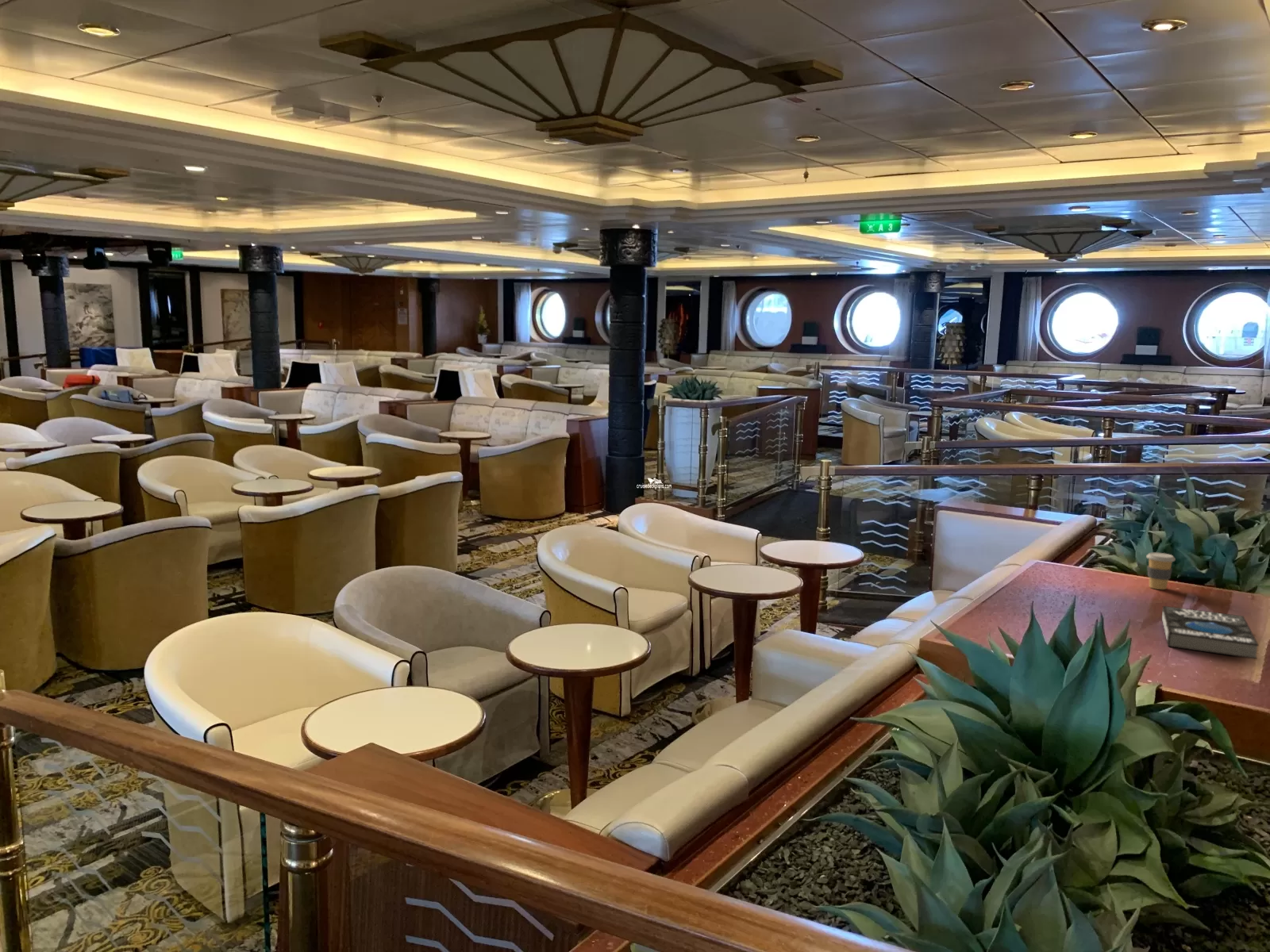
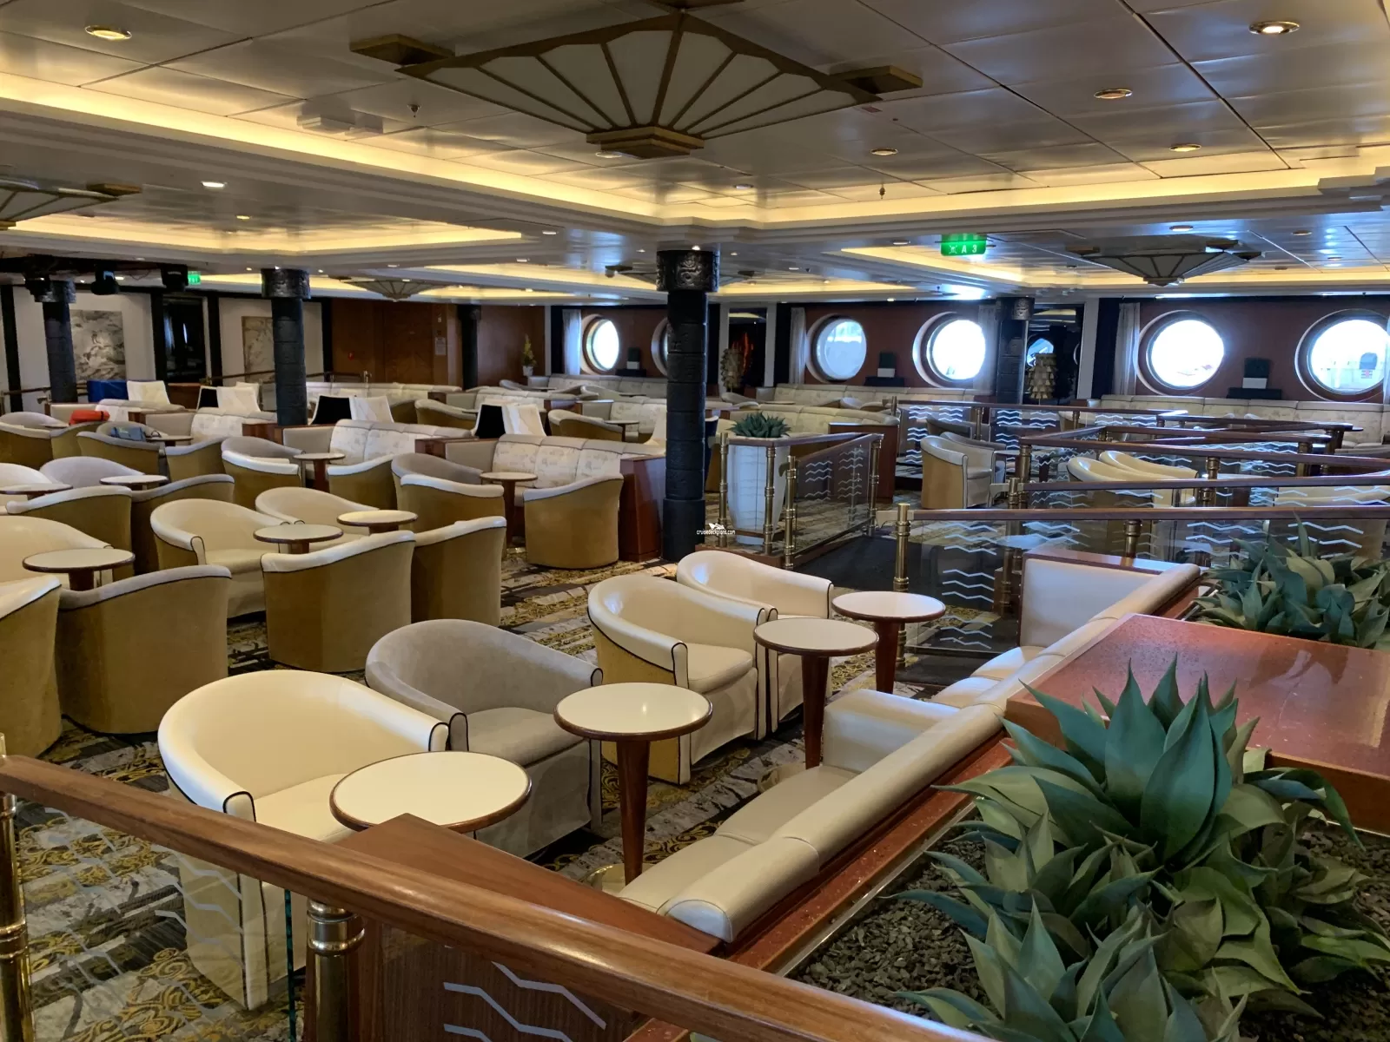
- book (1206, 630)
- coffee cup (1159, 571)
